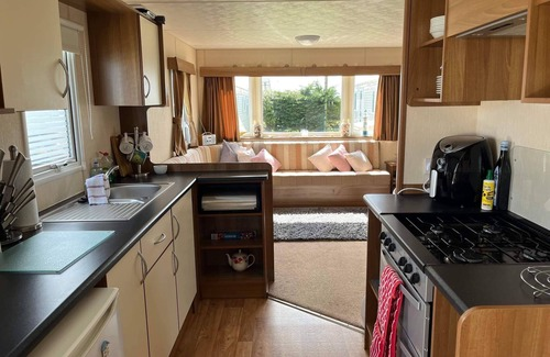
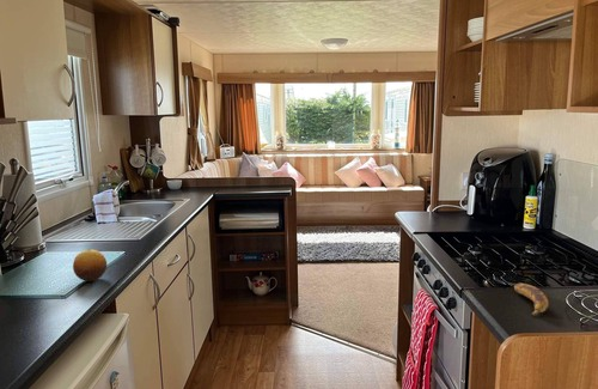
+ fruit (90, 265)
+ banana (530, 294)
